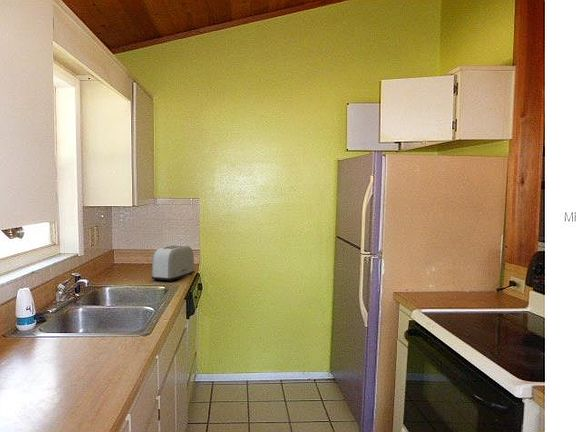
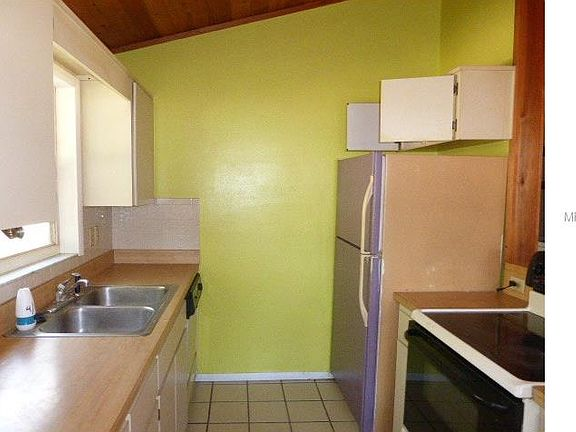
- toaster (174, 261)
